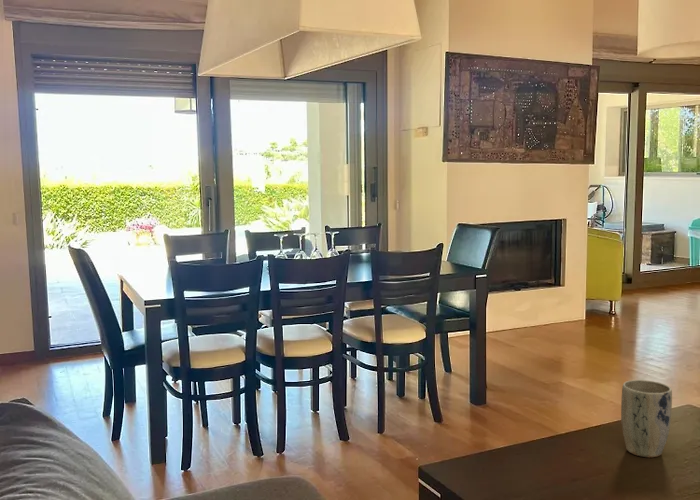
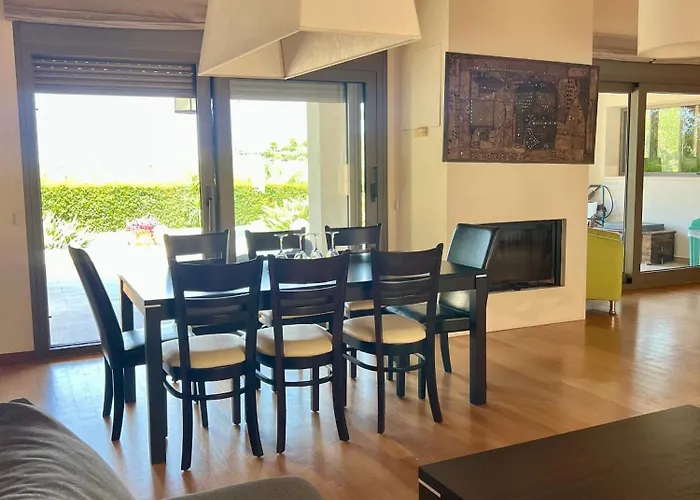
- plant pot (645, 418)
